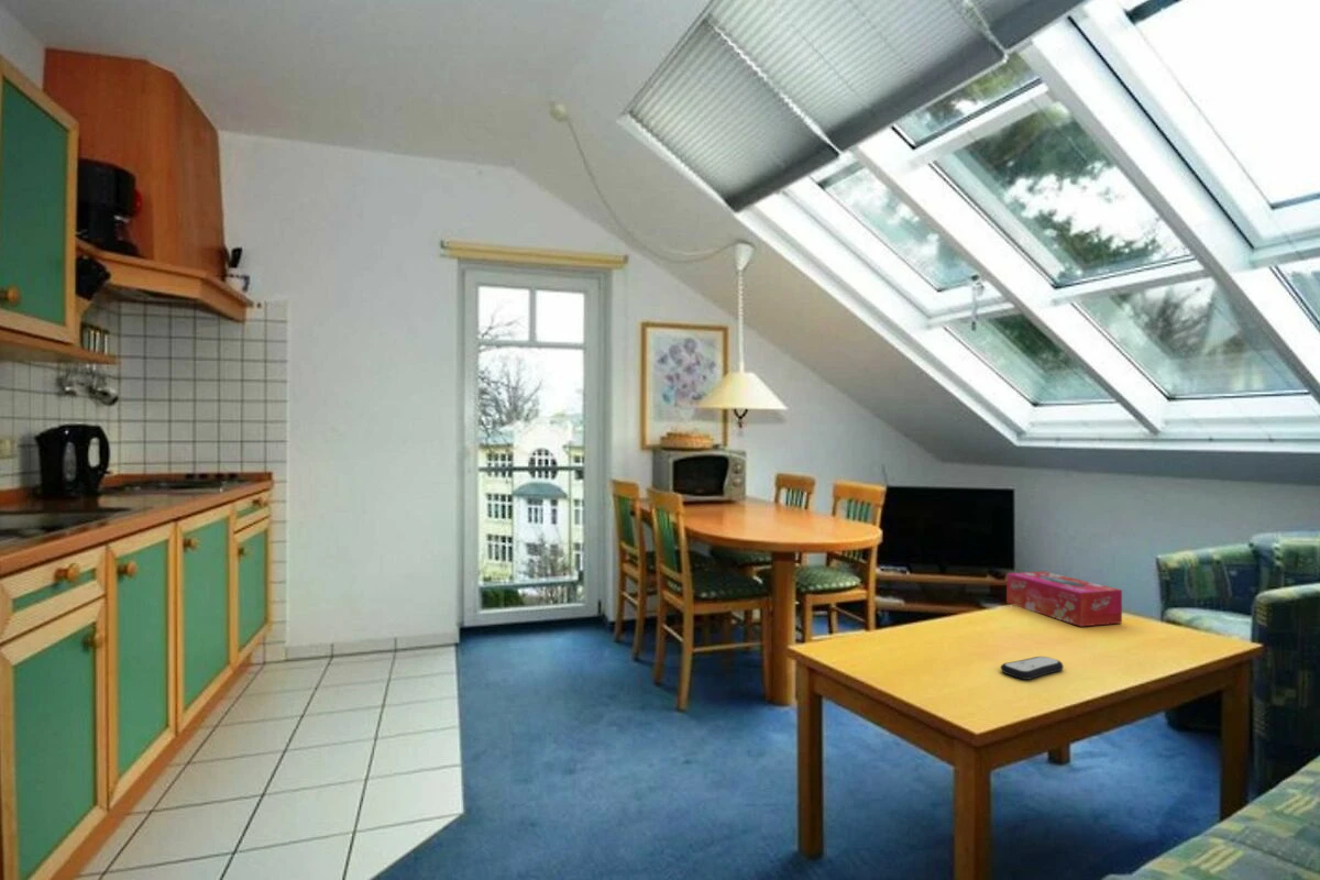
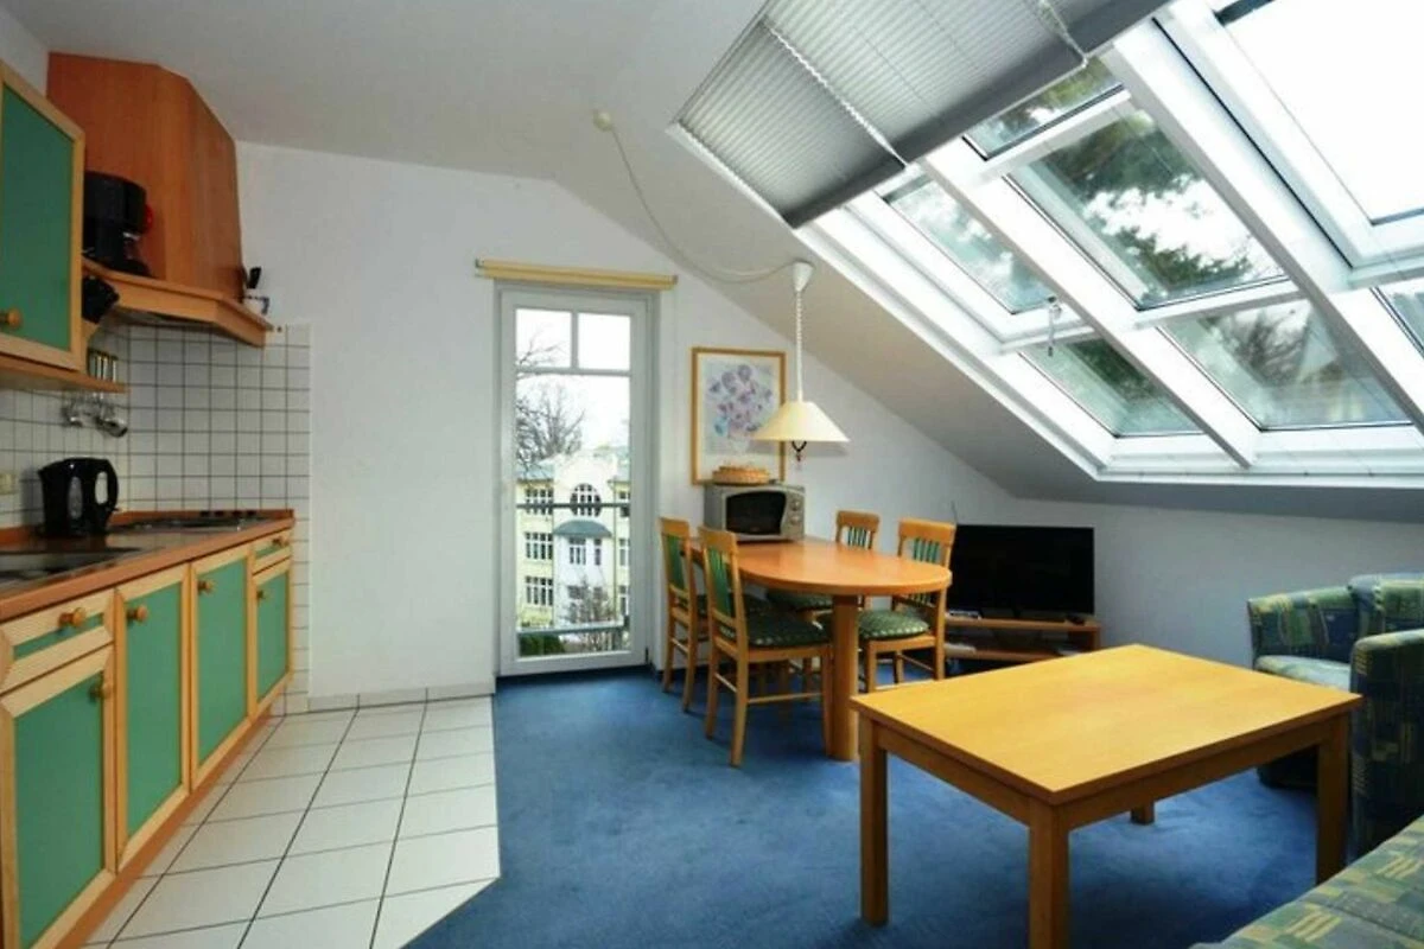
- remote control (1033, 667)
- tissue box (1060, 596)
